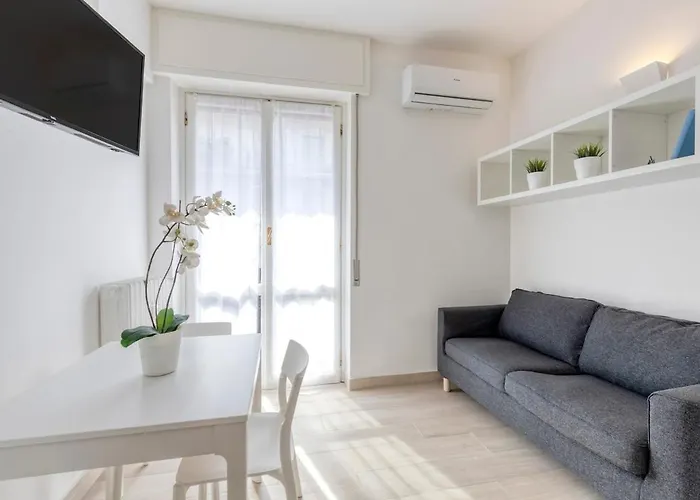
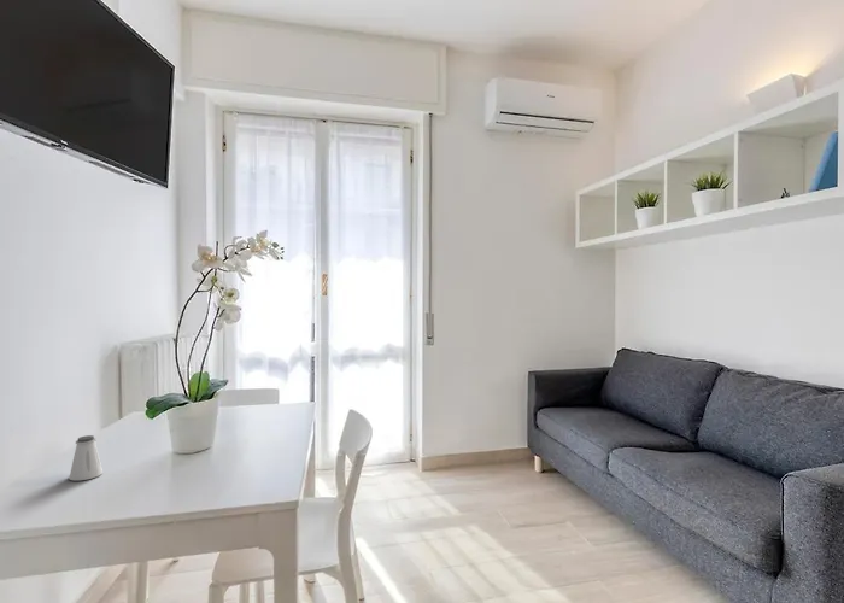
+ saltshaker (86, 456)
